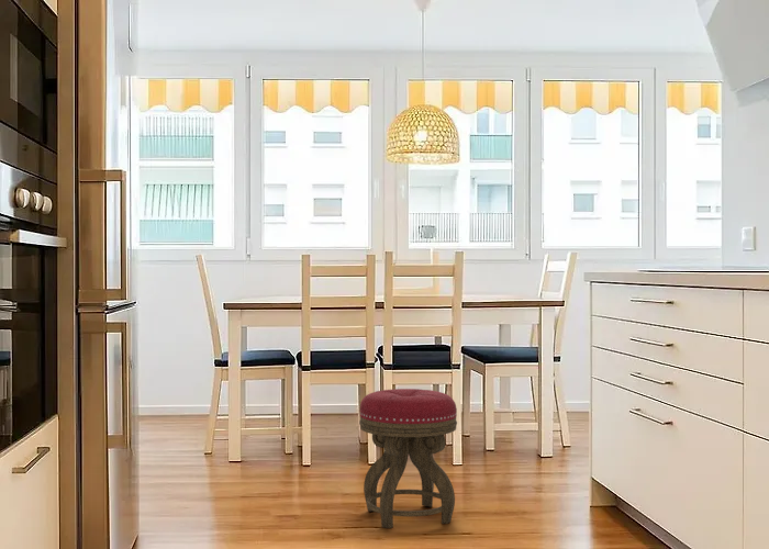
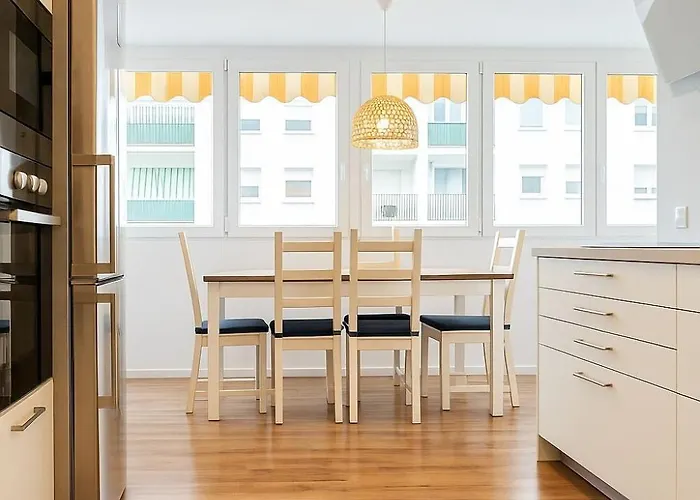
- stool (408, 453)
